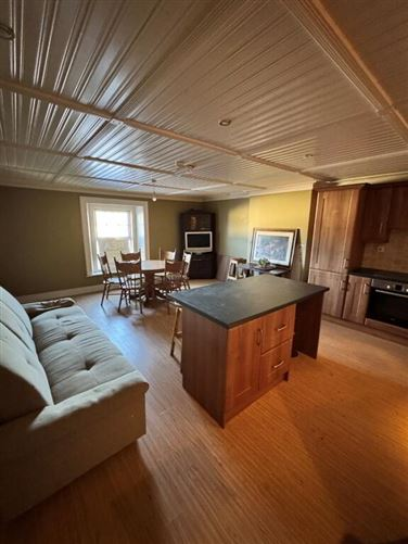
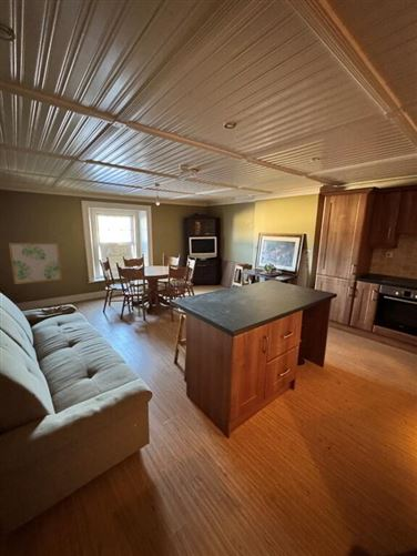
+ wall art (37, 262)
